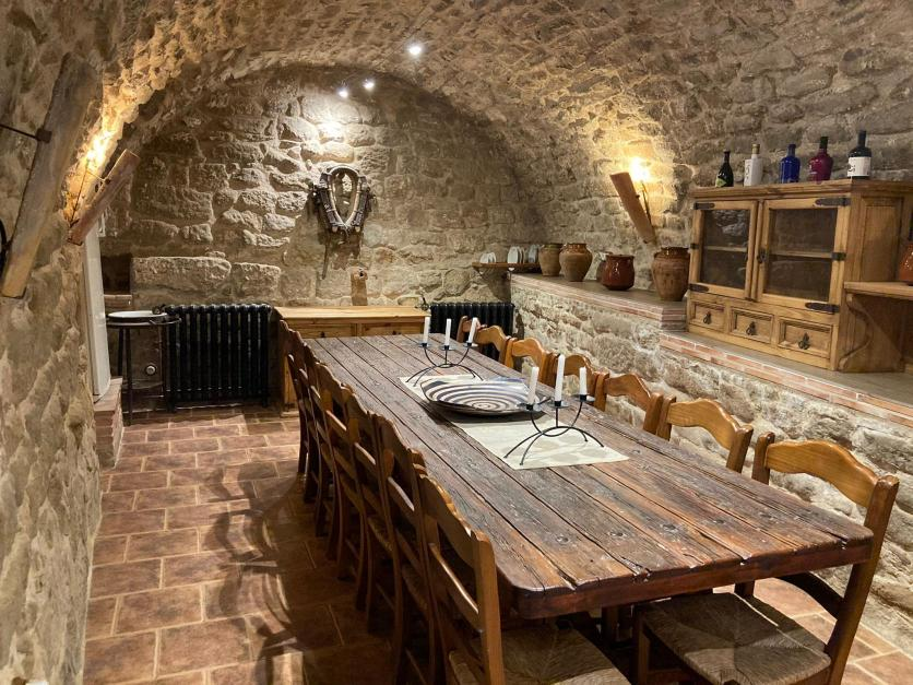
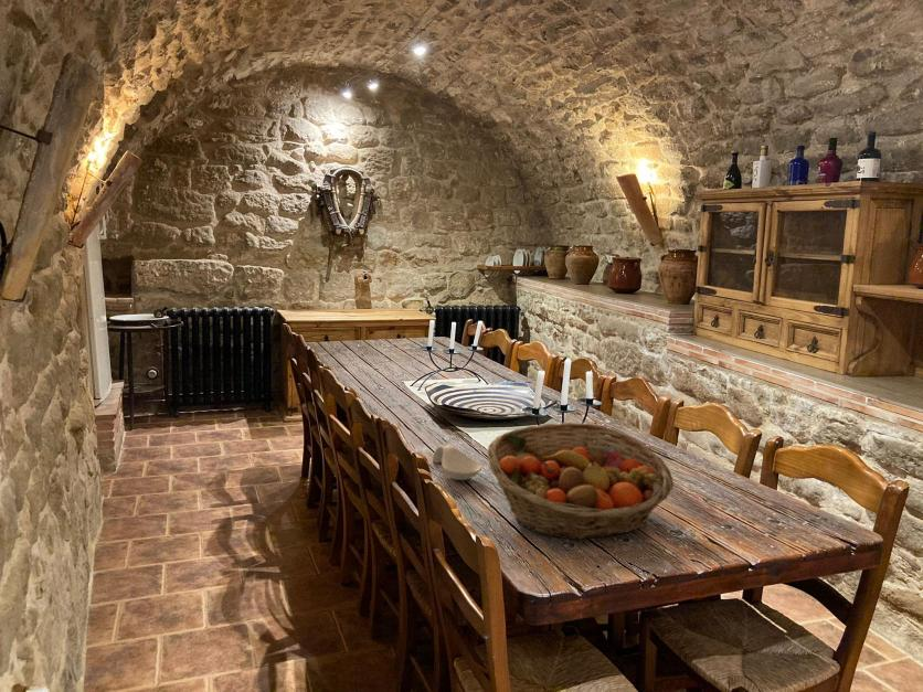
+ spoon rest (453, 460)
+ fruit basket (577, 478)
